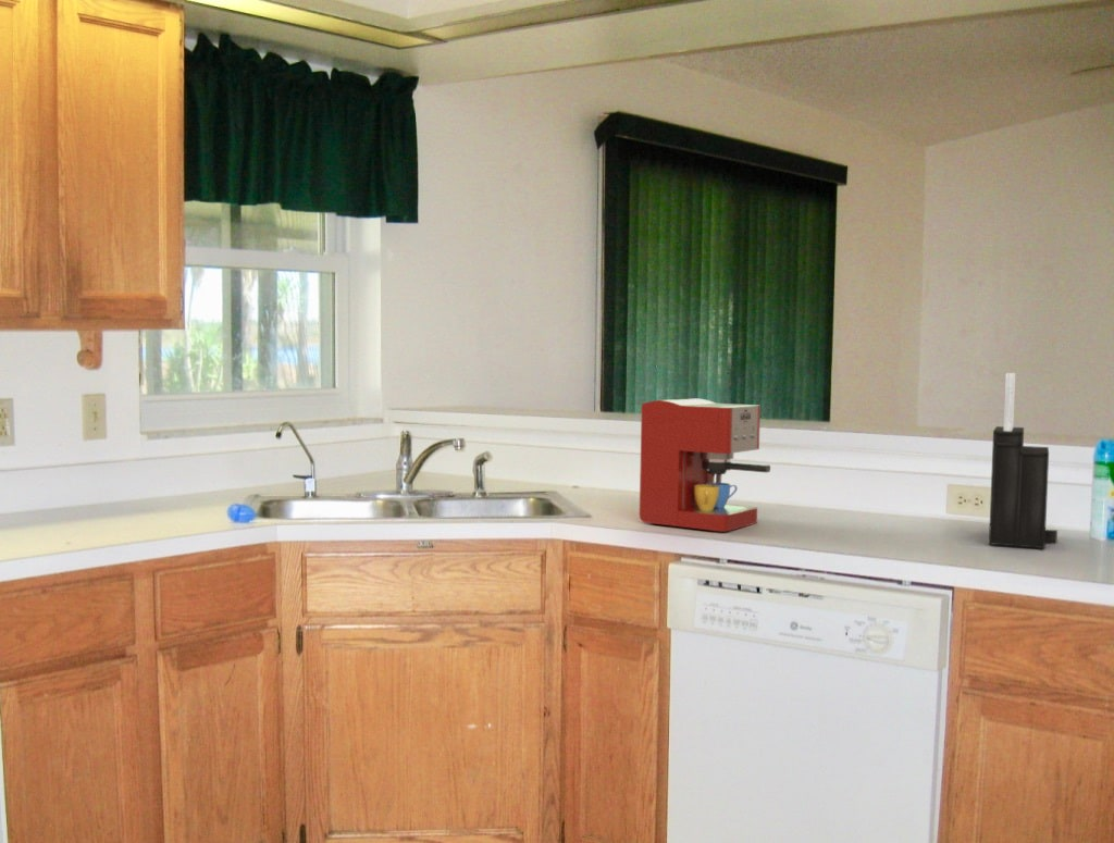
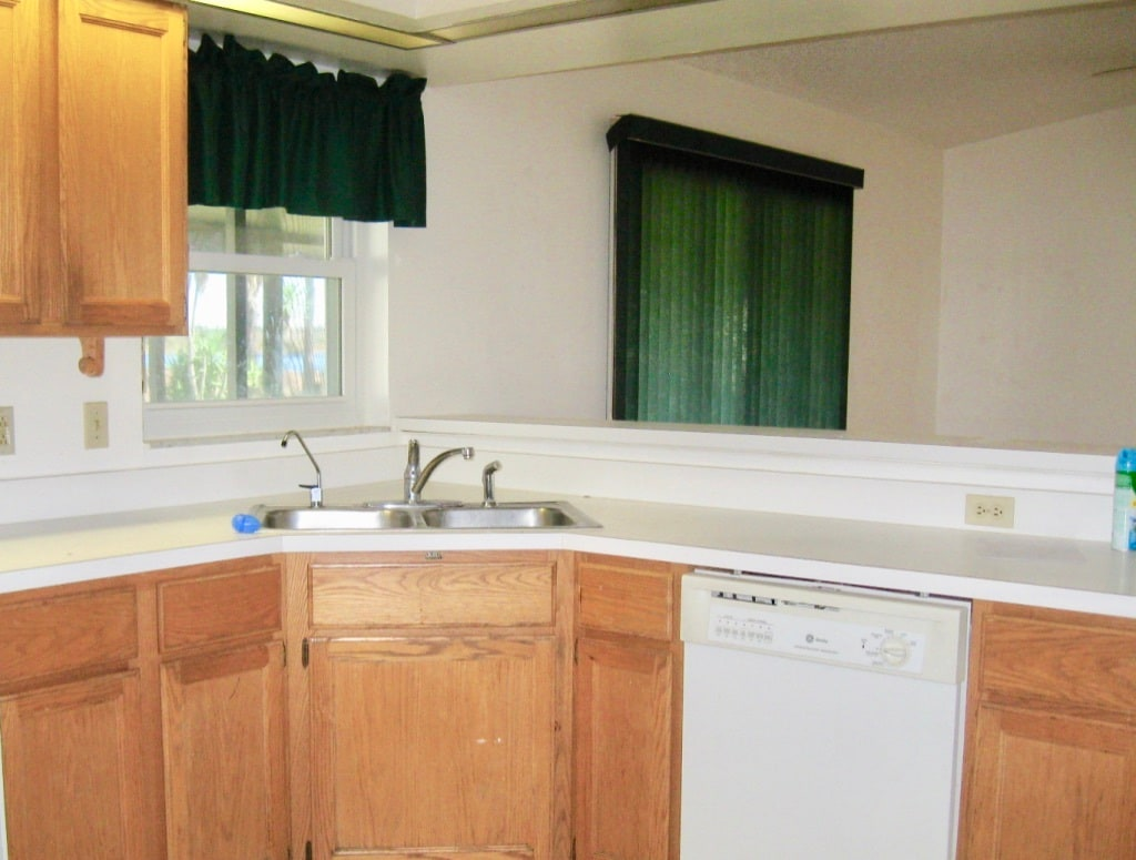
- coffee maker (698, 461)
- knife block (1026, 457)
